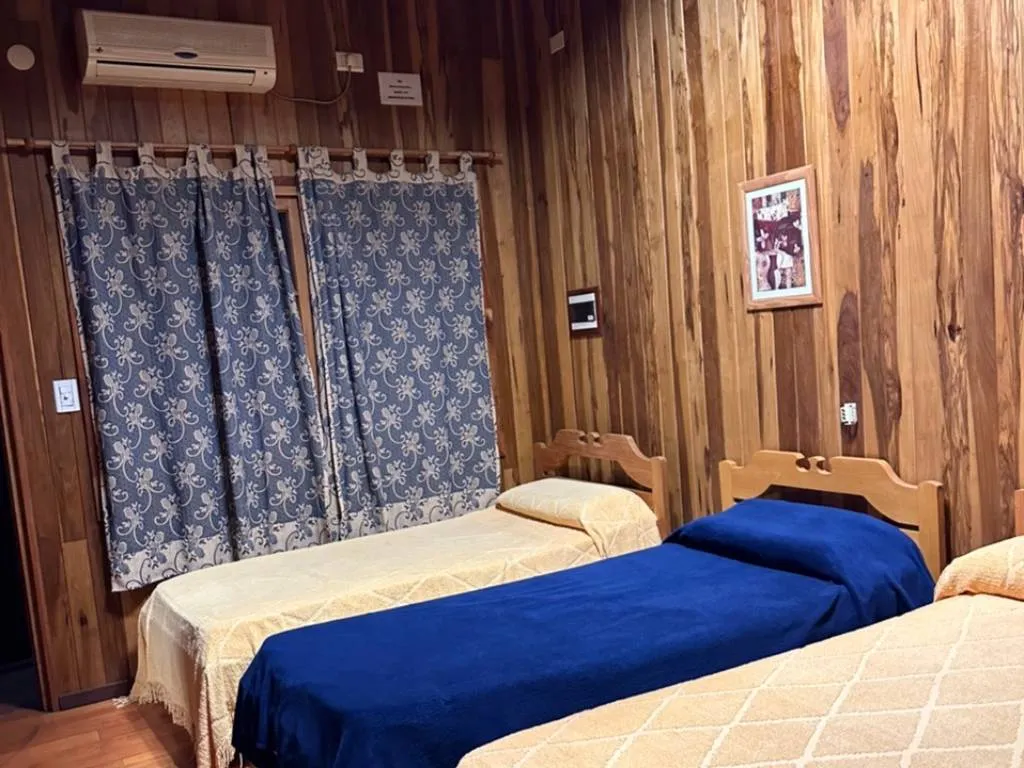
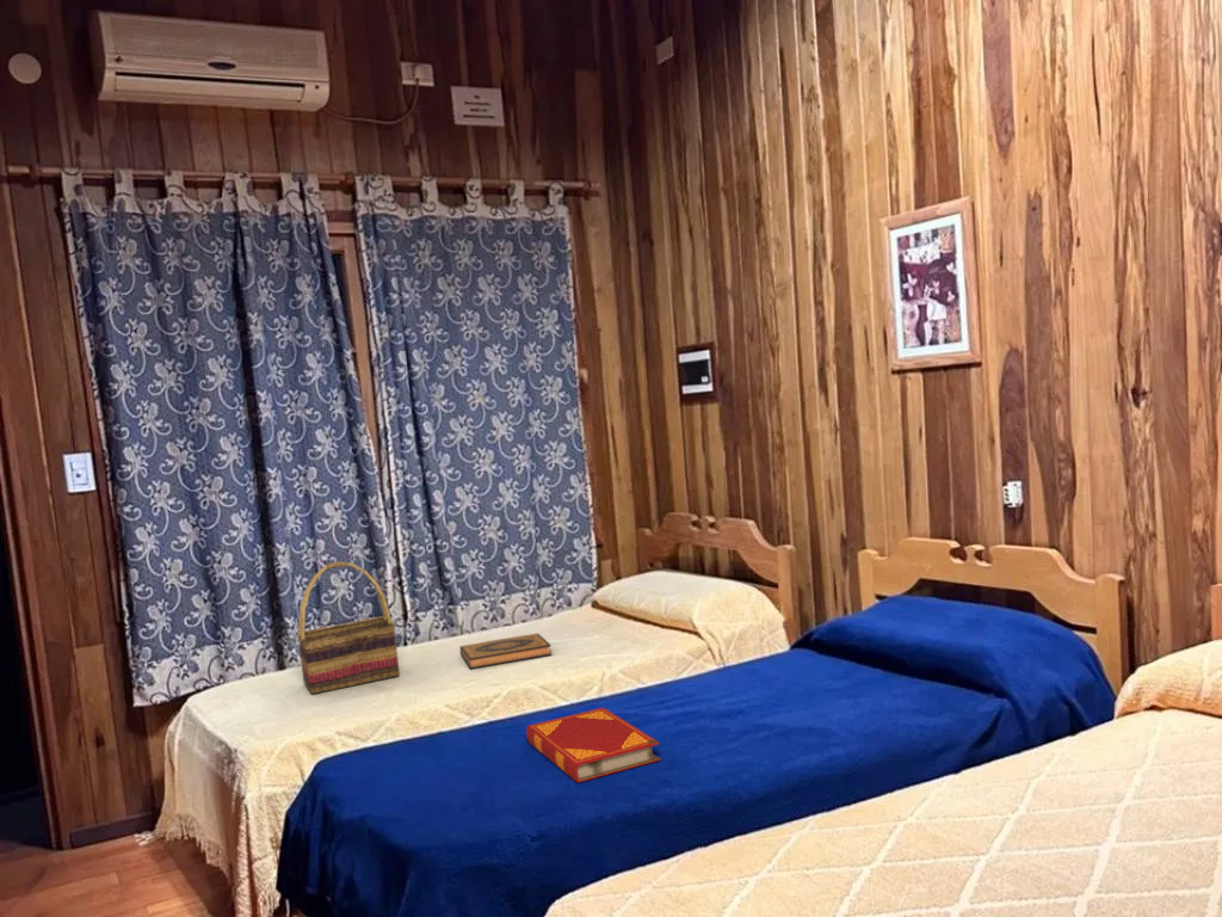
+ hardback book (591, 741)
+ woven basket (344, 623)
+ hardback book (505, 650)
